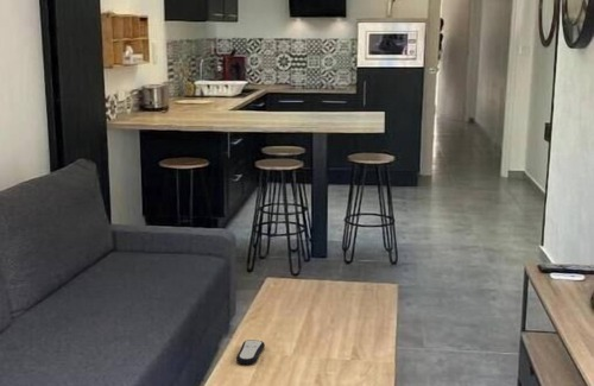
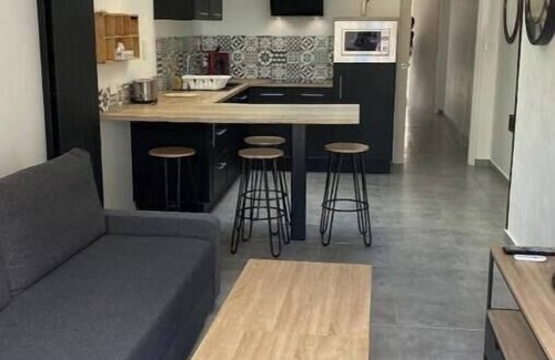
- remote control (249, 352)
